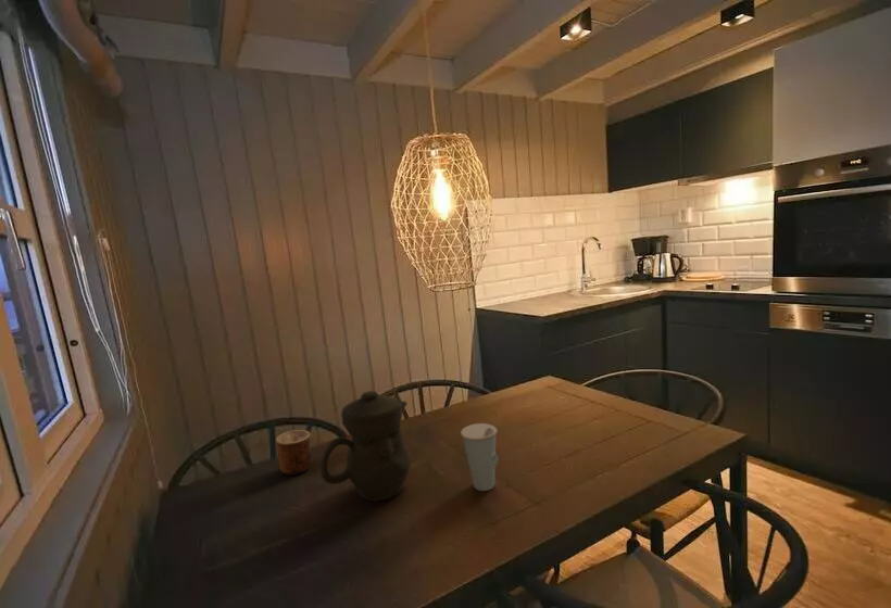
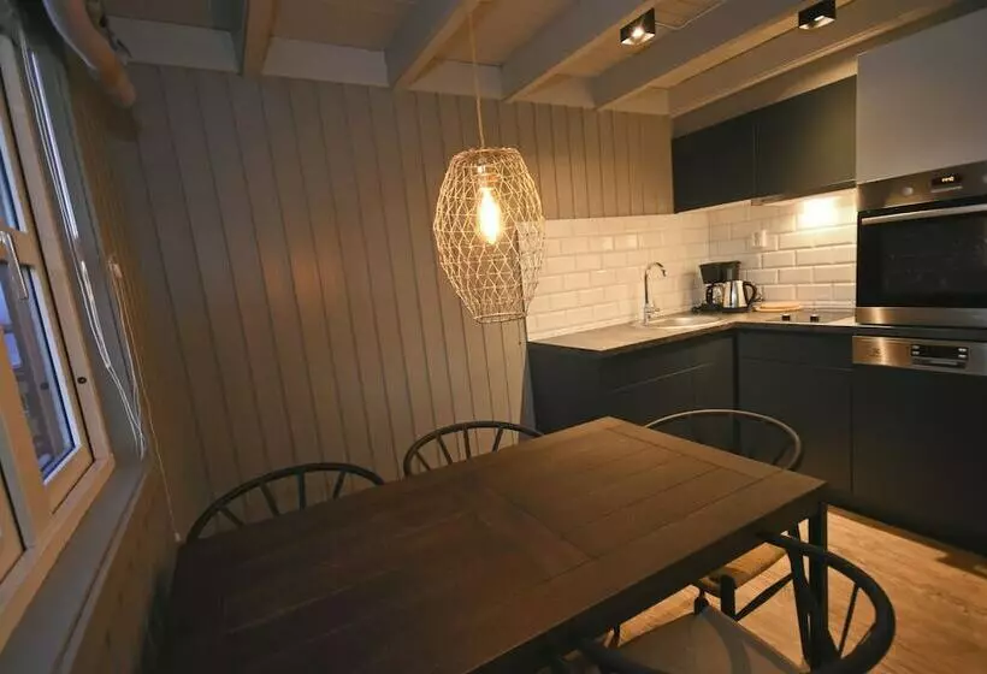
- teapot (367, 445)
- cup (294, 452)
- cup (480, 456)
